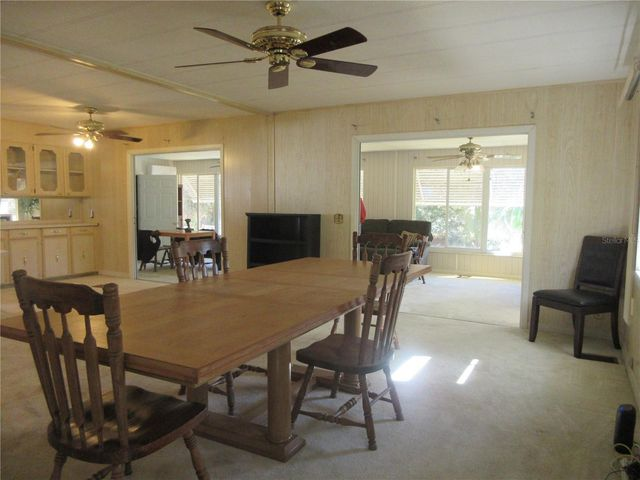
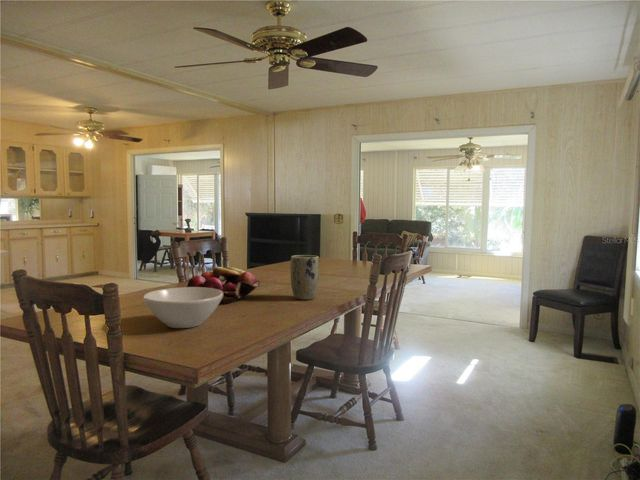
+ plant pot (304, 277)
+ bowl (184, 308)
+ fruit basket (222, 284)
